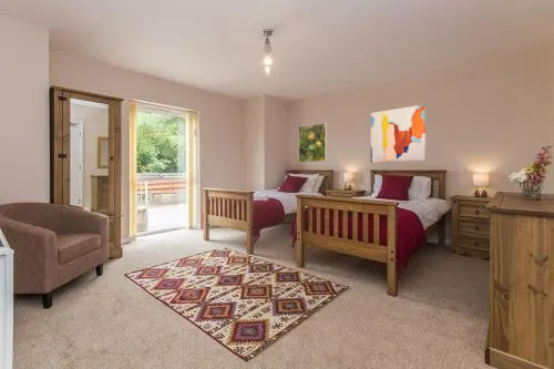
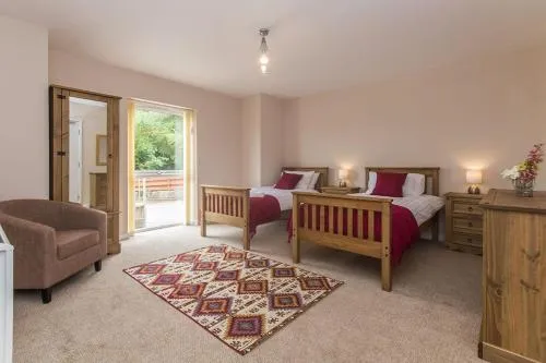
- wall art (396, 135)
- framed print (311, 143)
